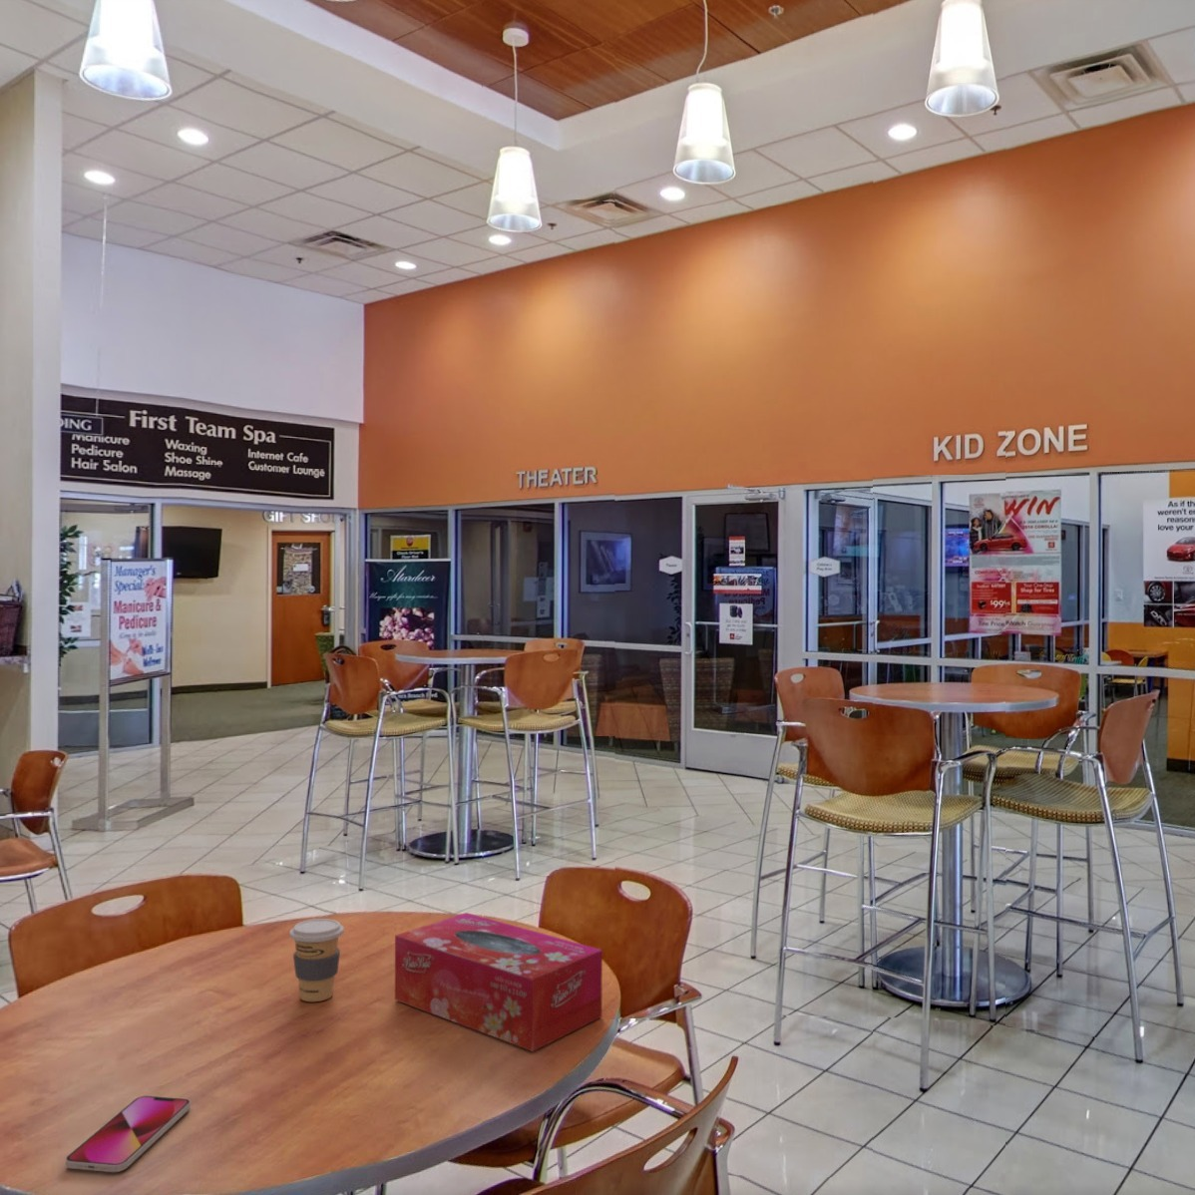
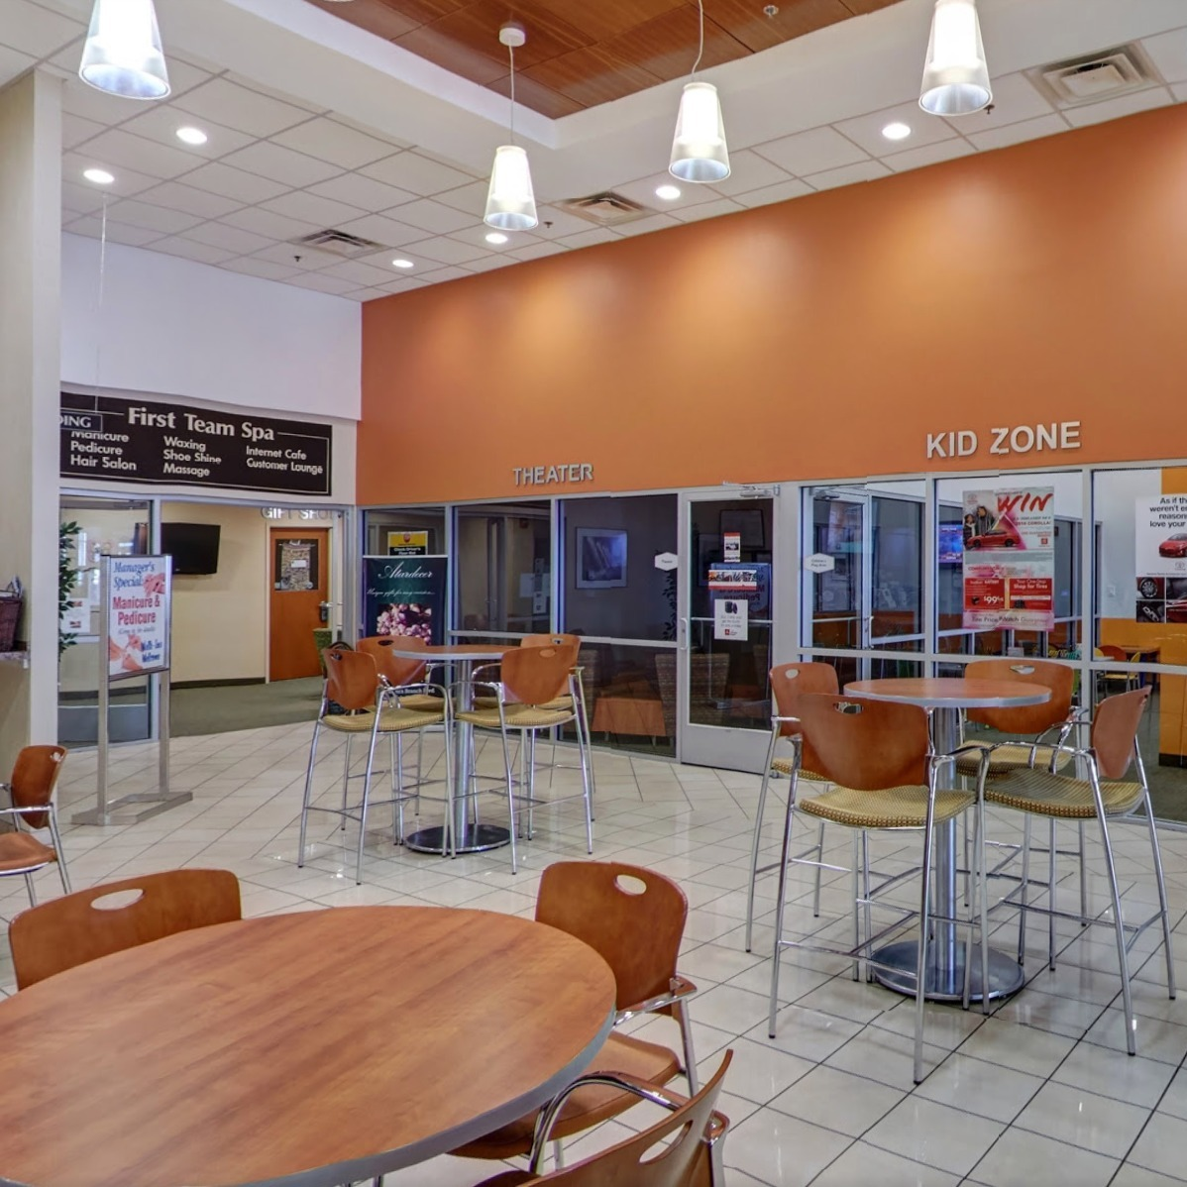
- tissue box (496, 975)
- coffee cup (316, 960)
- smartphone (130, 1132)
